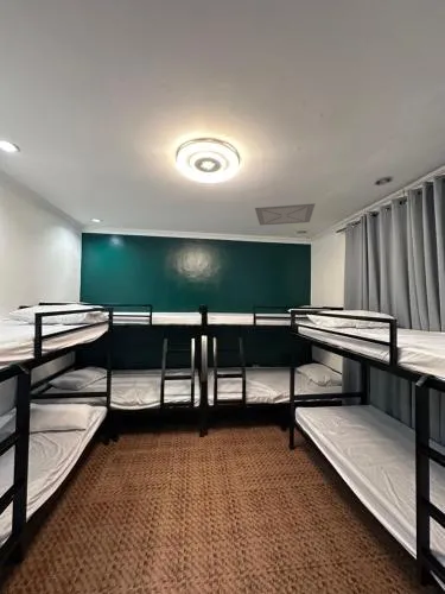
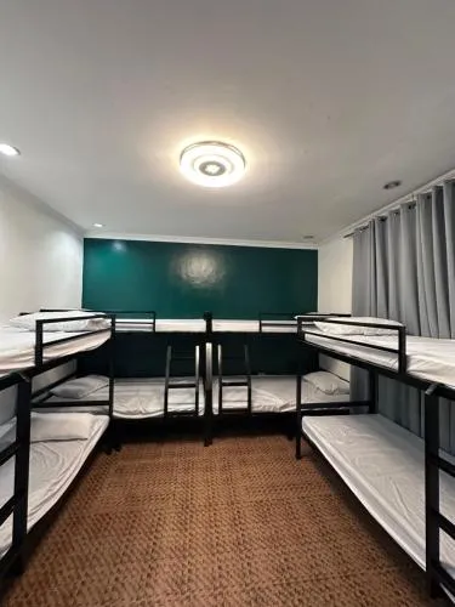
- ceiling vent (284, 215)
